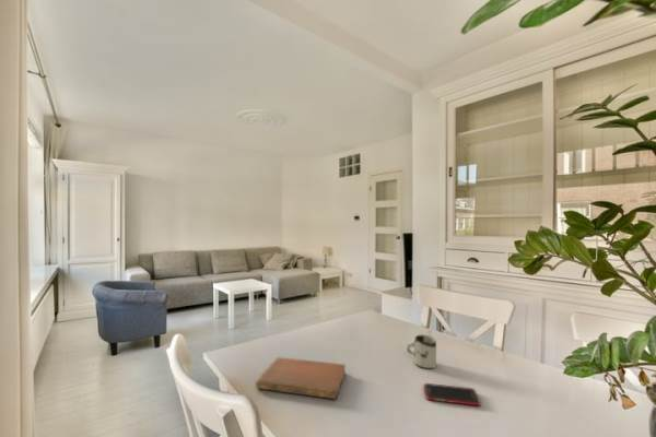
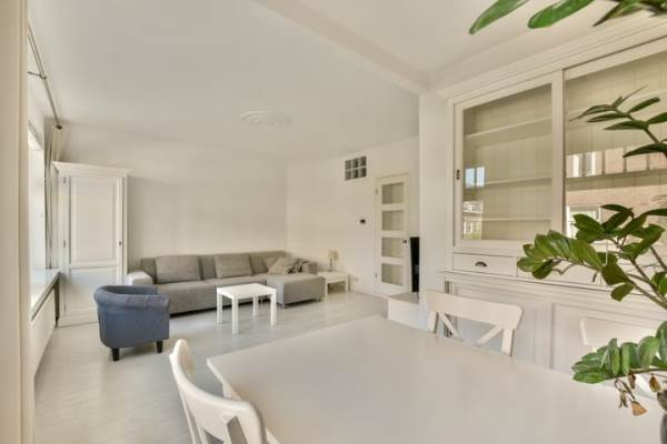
- notebook (303, 376)
- cell phone (450, 393)
- cup (421, 351)
